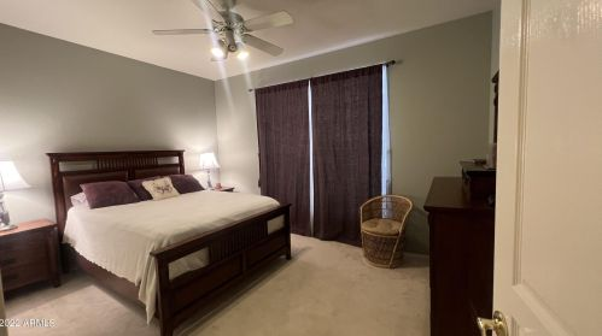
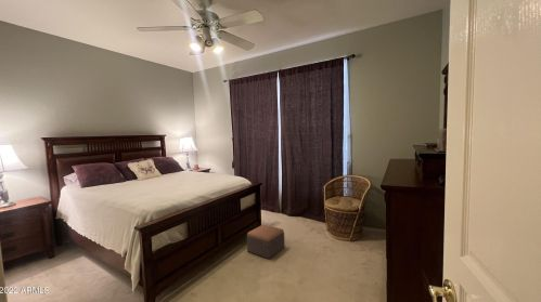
+ footstool (266, 239)
